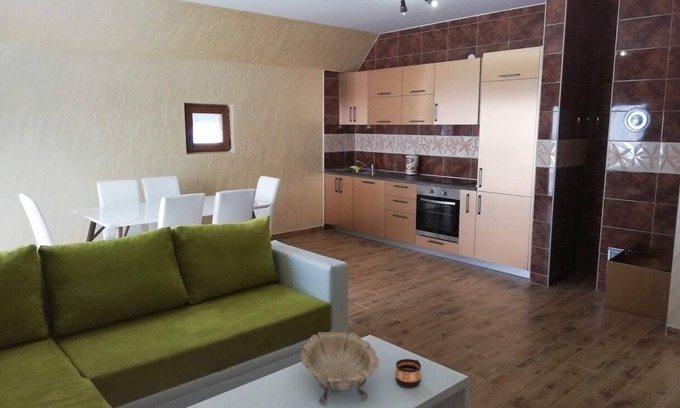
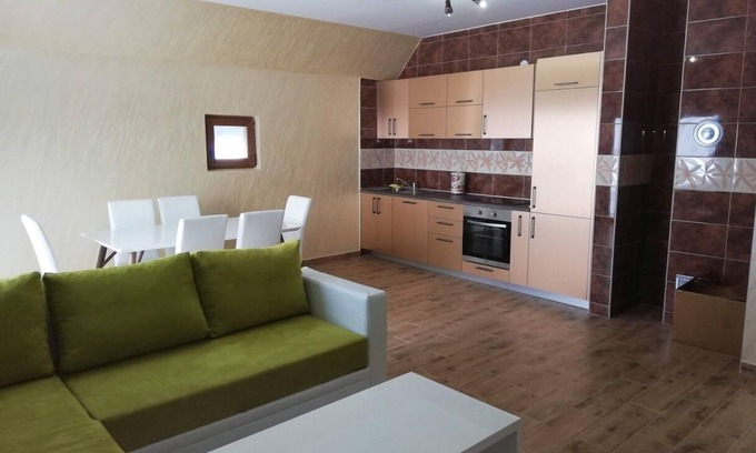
- cup (409, 373)
- decorative bowl (339, 369)
